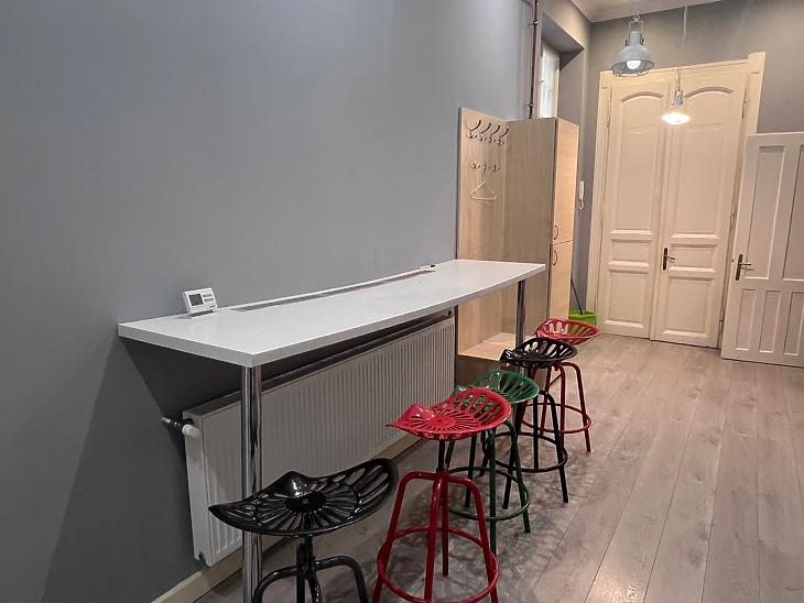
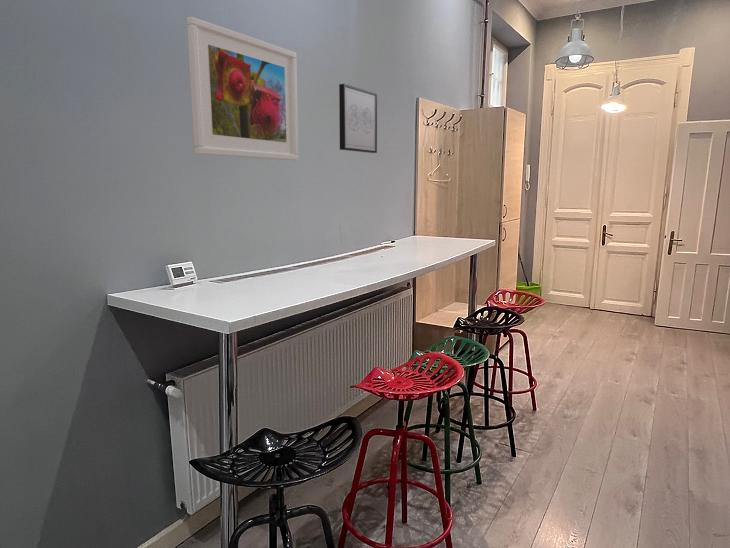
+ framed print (250, 98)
+ wall art (359, 120)
